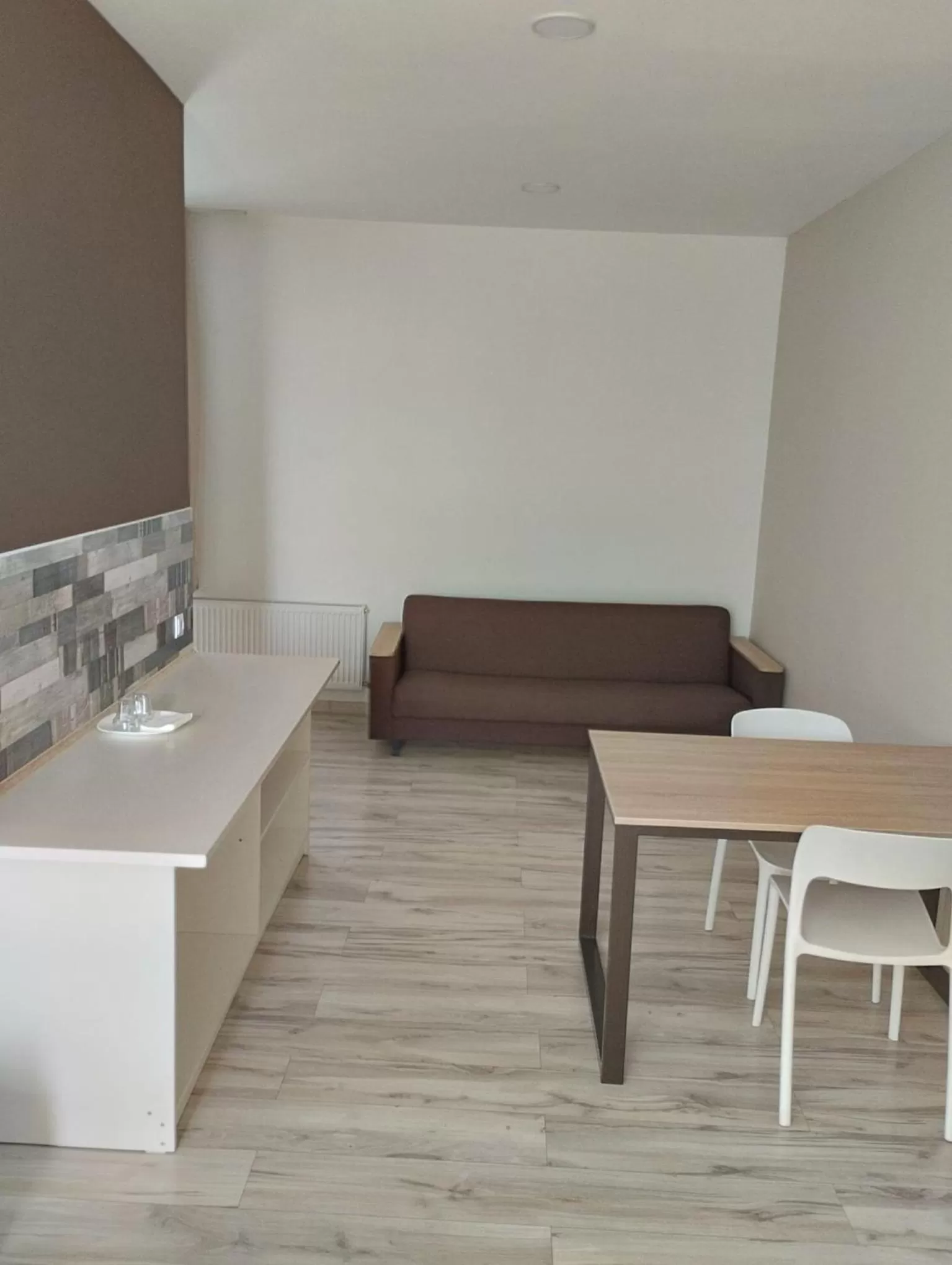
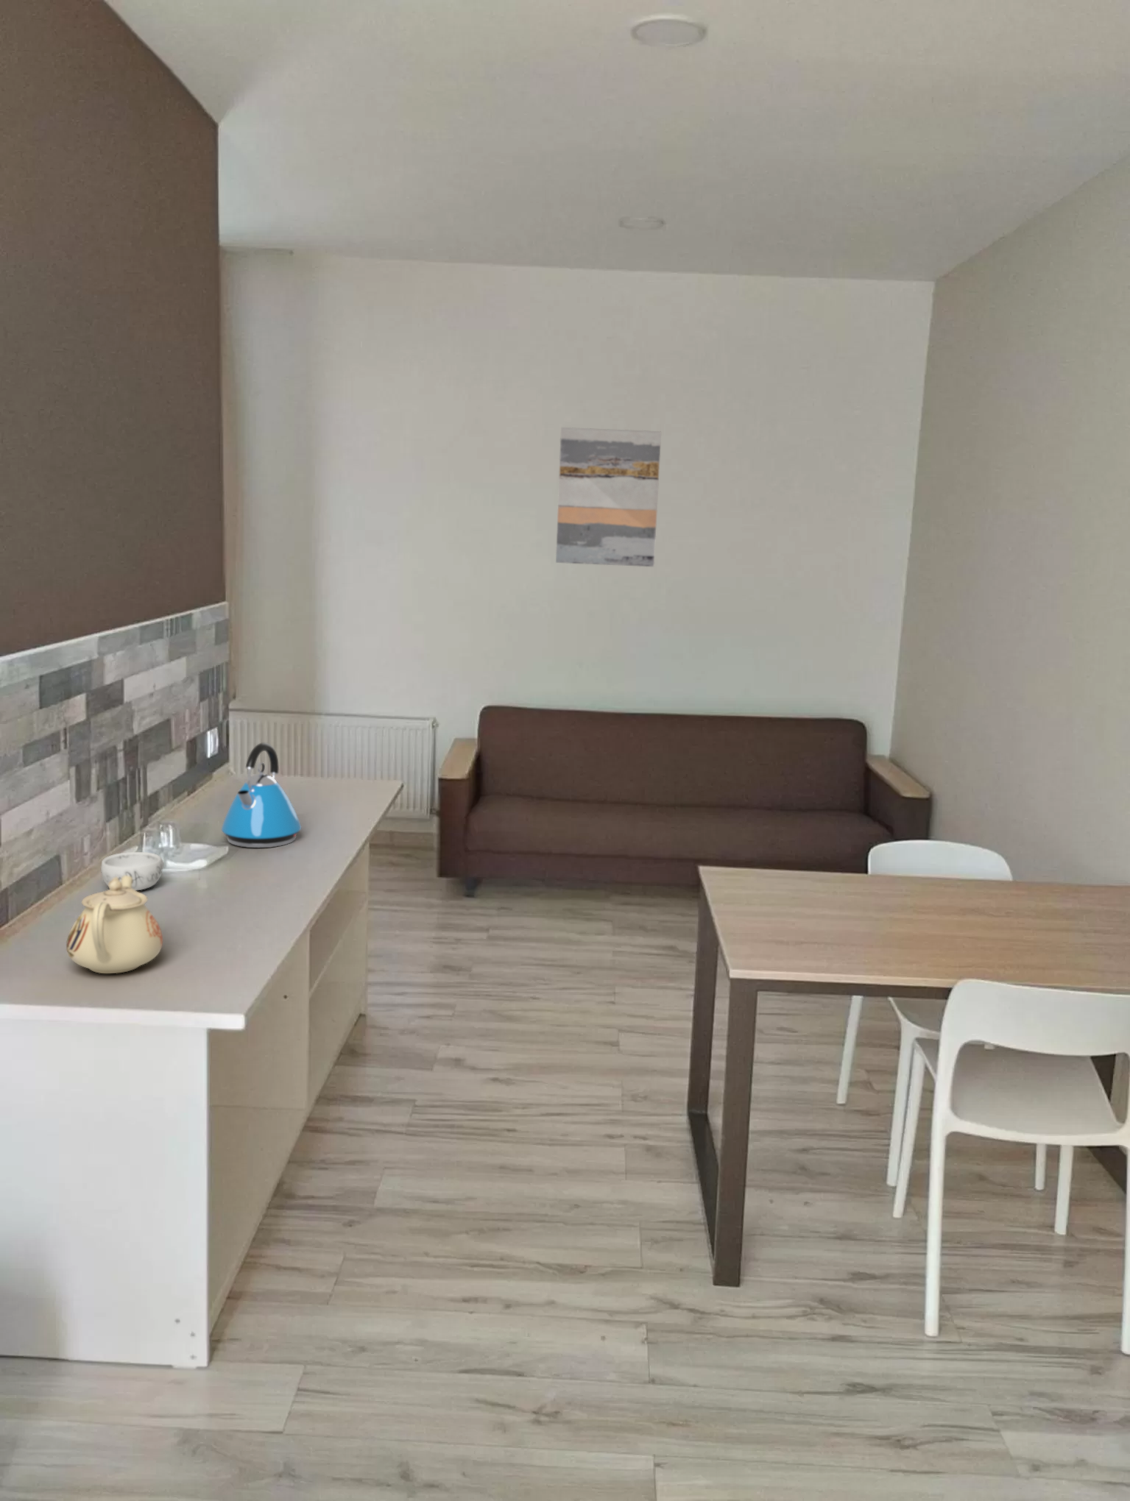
+ teapot (114, 921)
+ wall art (608, 497)
+ decorative bowl (135, 872)
+ kettle (262, 790)
